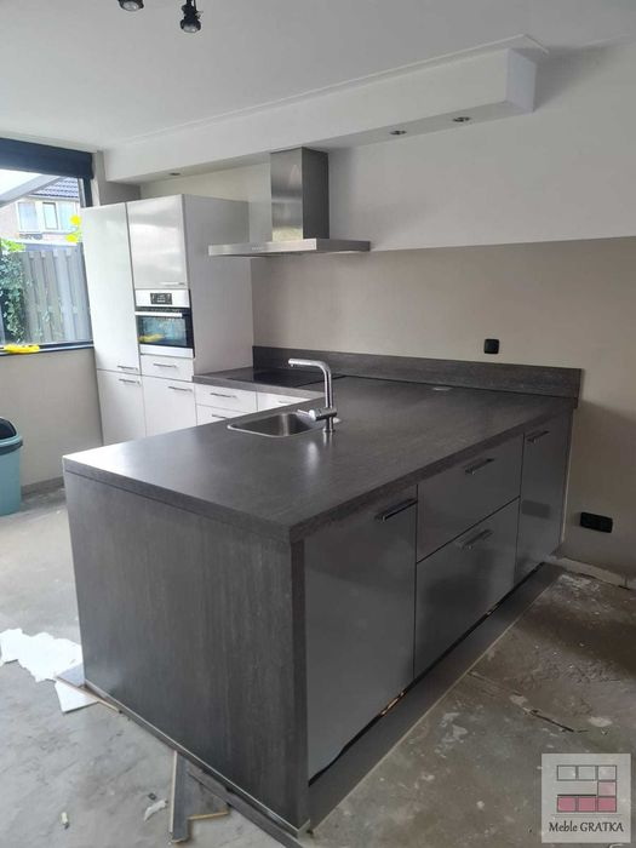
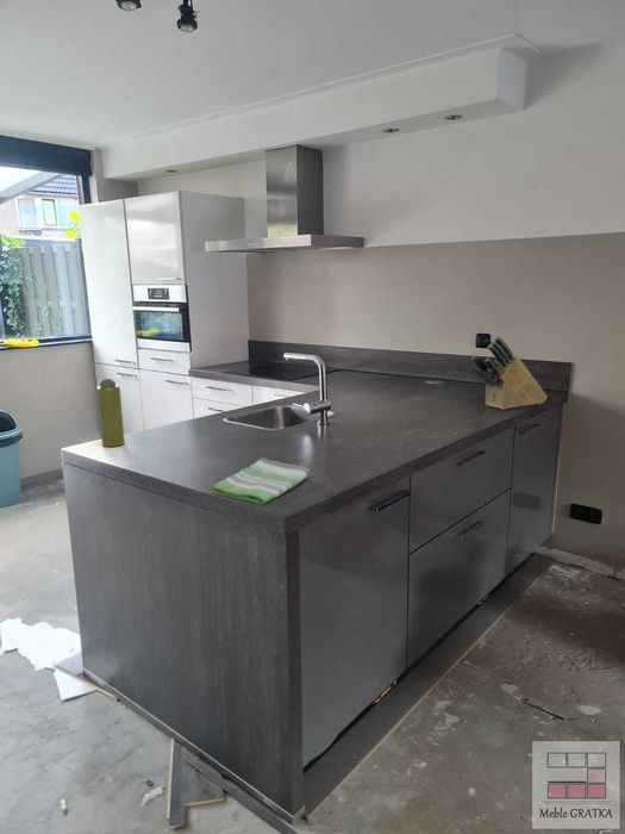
+ dish towel (262, 479)
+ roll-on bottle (110, 411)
+ knife block (510, 371)
